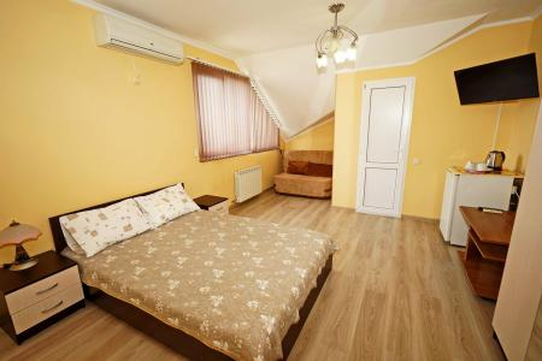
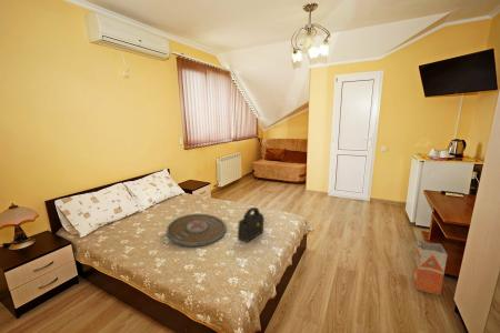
+ handbag (251, 221)
+ waste bin (427, 264)
+ serving tray (197, 228)
